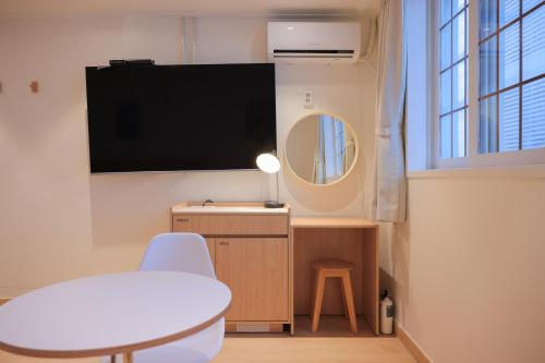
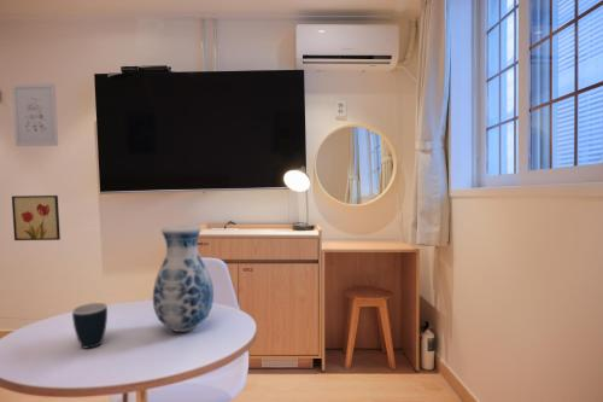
+ wall art (36, 217)
+ mug (87, 325)
+ wall art (35, 115)
+ vase (183, 278)
